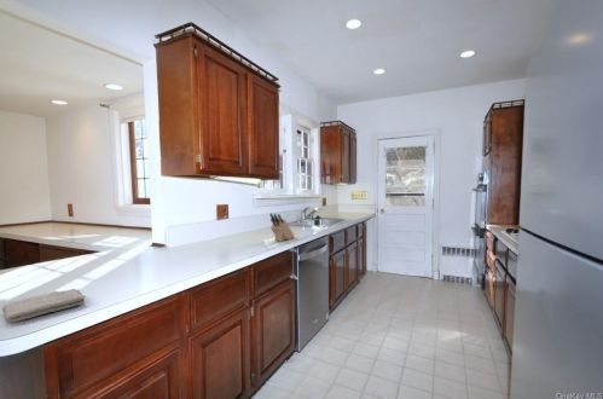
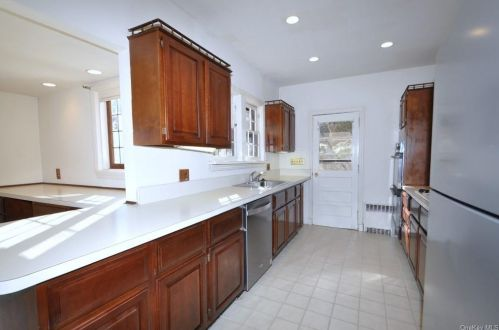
- knife block (282, 225)
- washcloth (46, 302)
